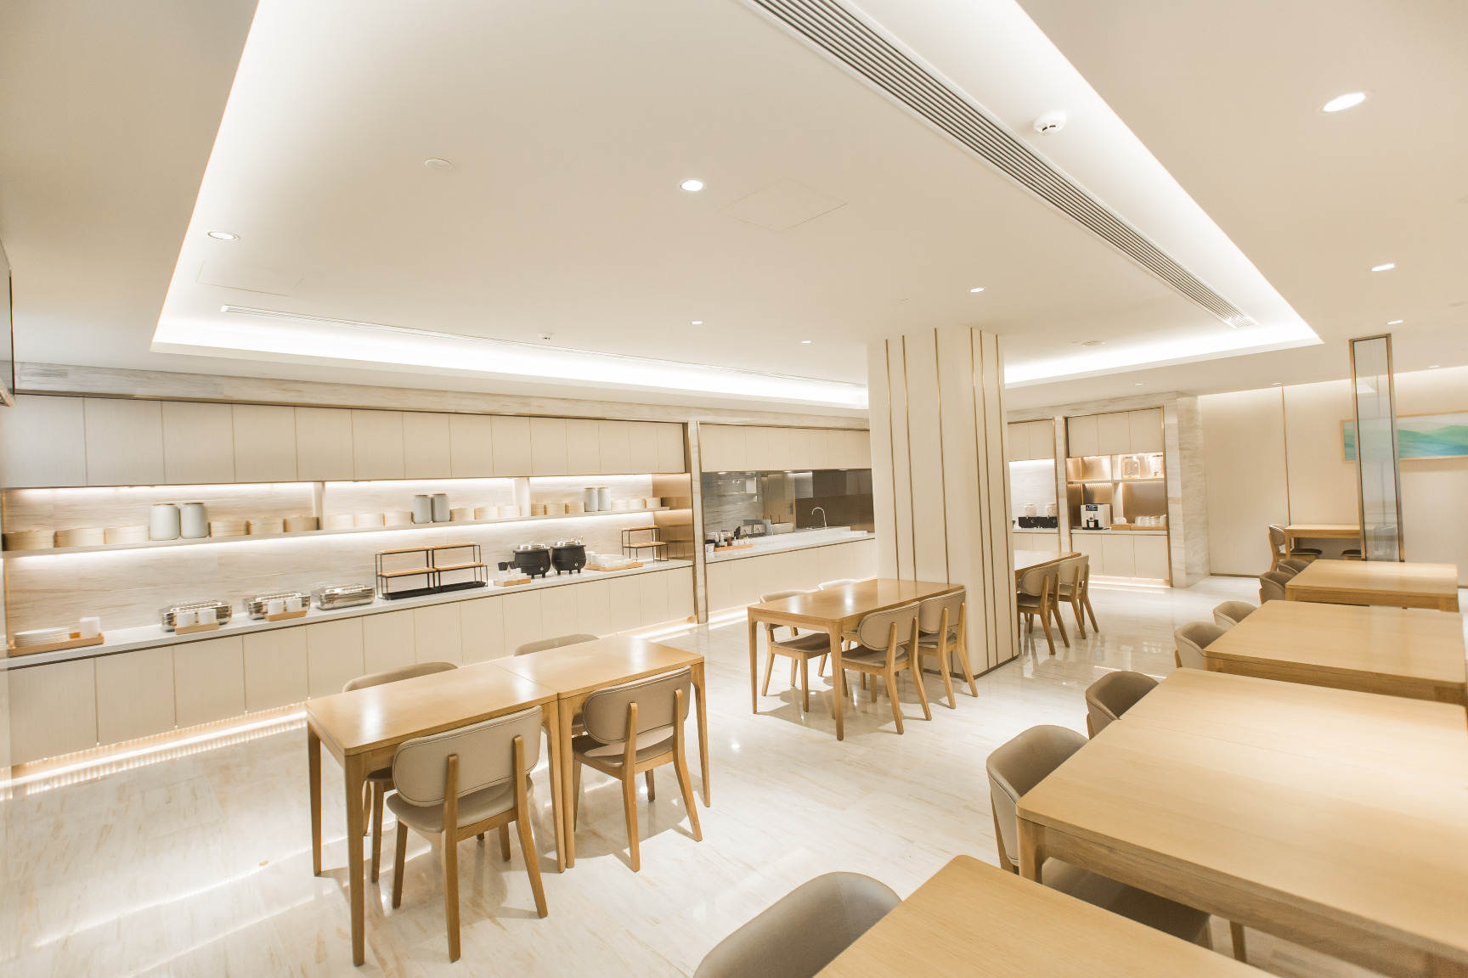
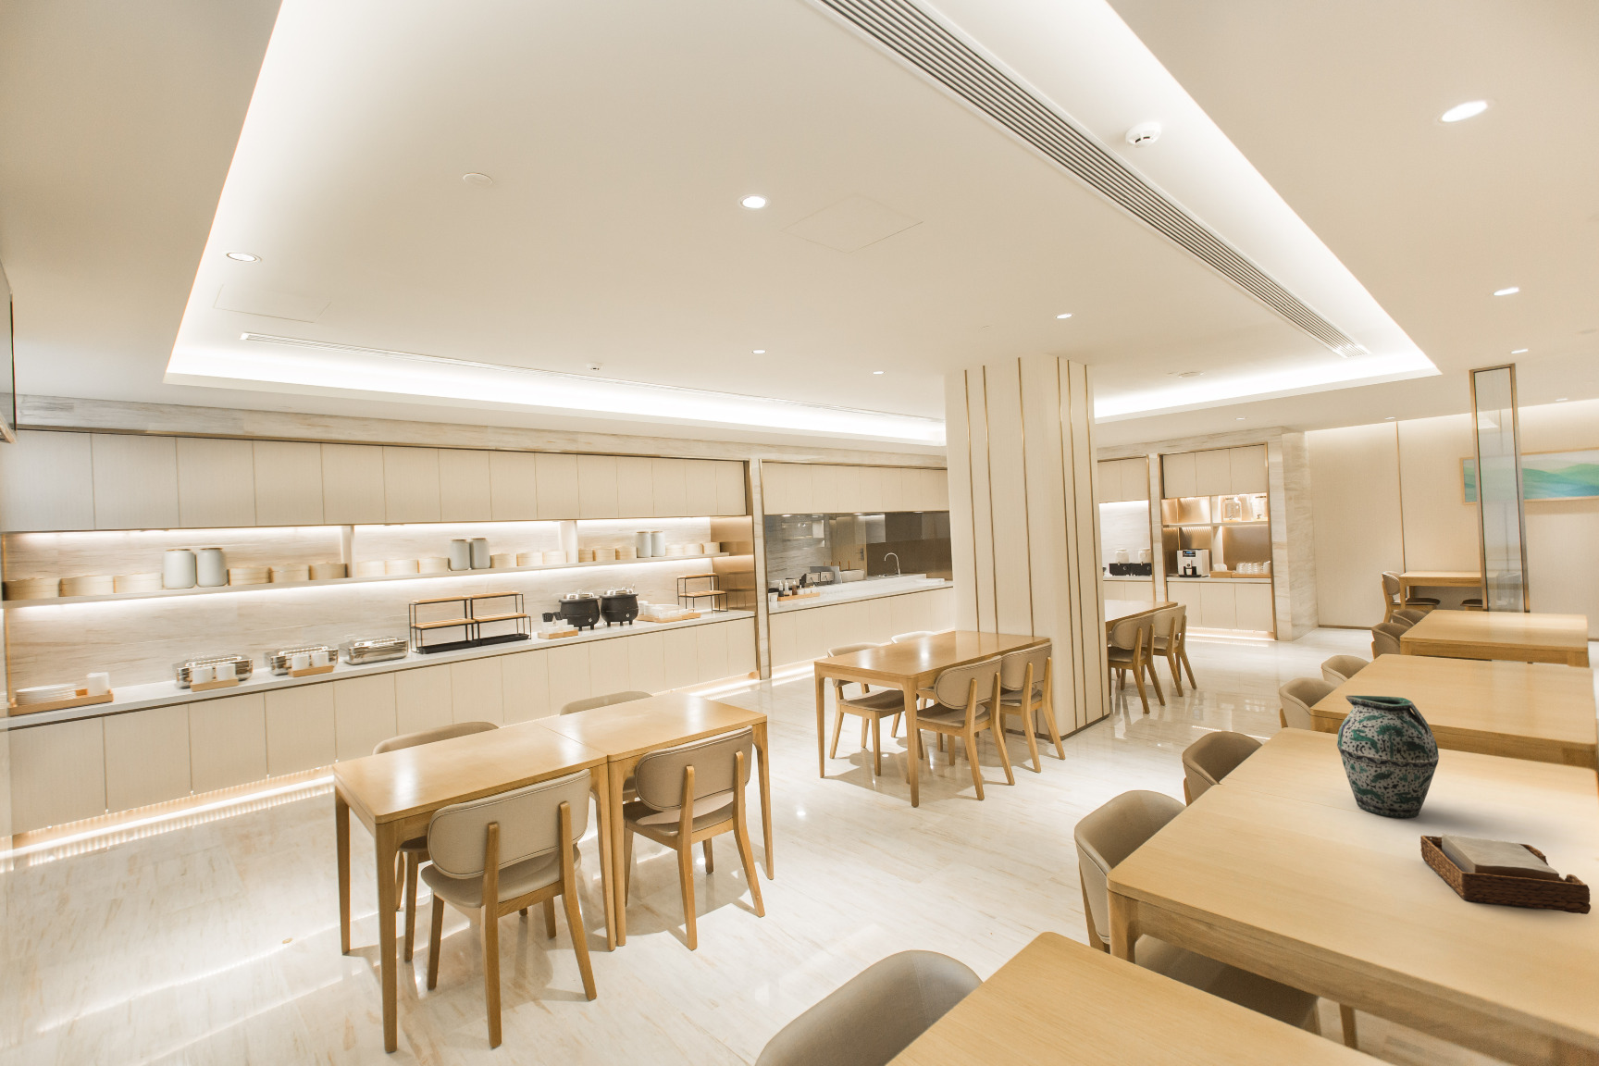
+ napkin holder (1497, 867)
+ vase (1386, 754)
